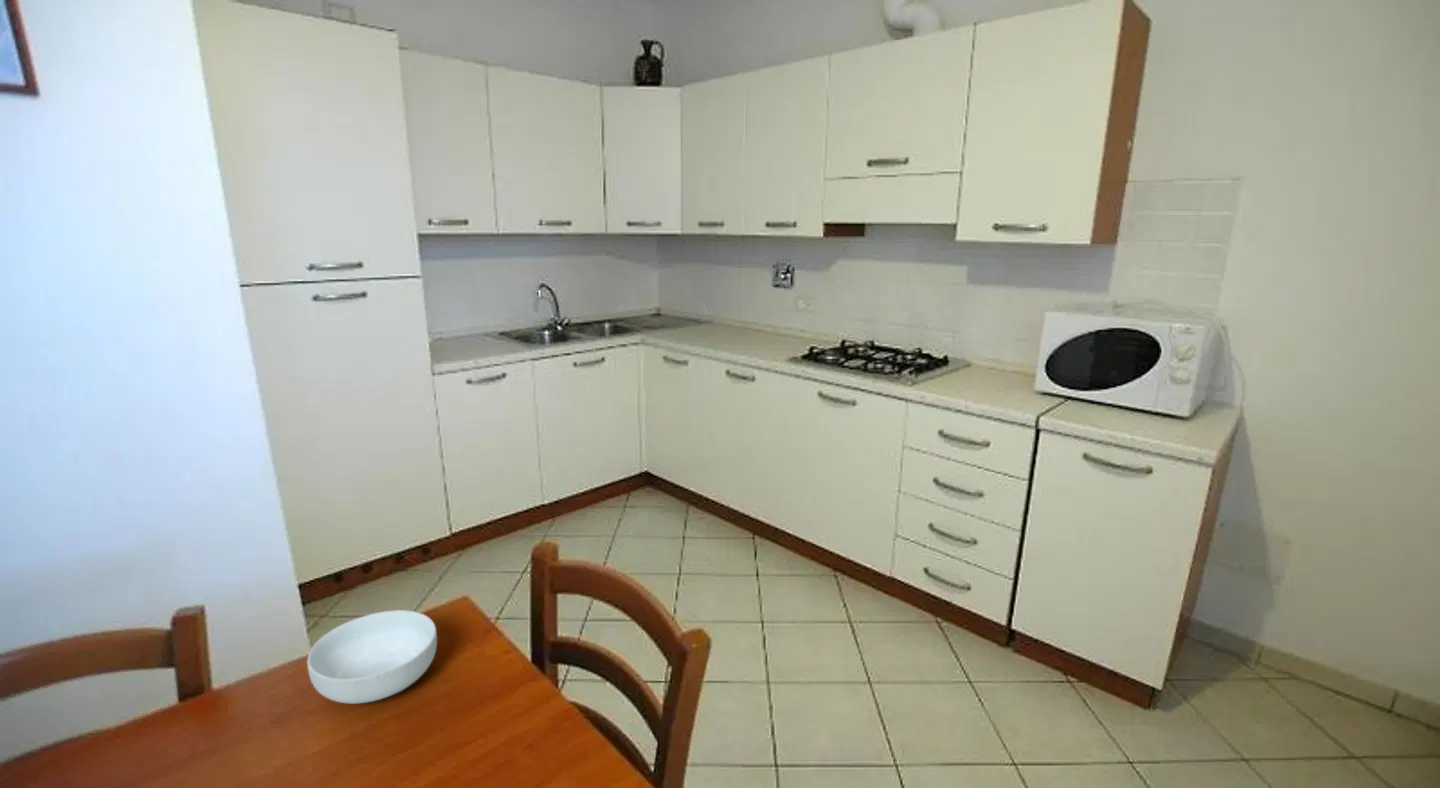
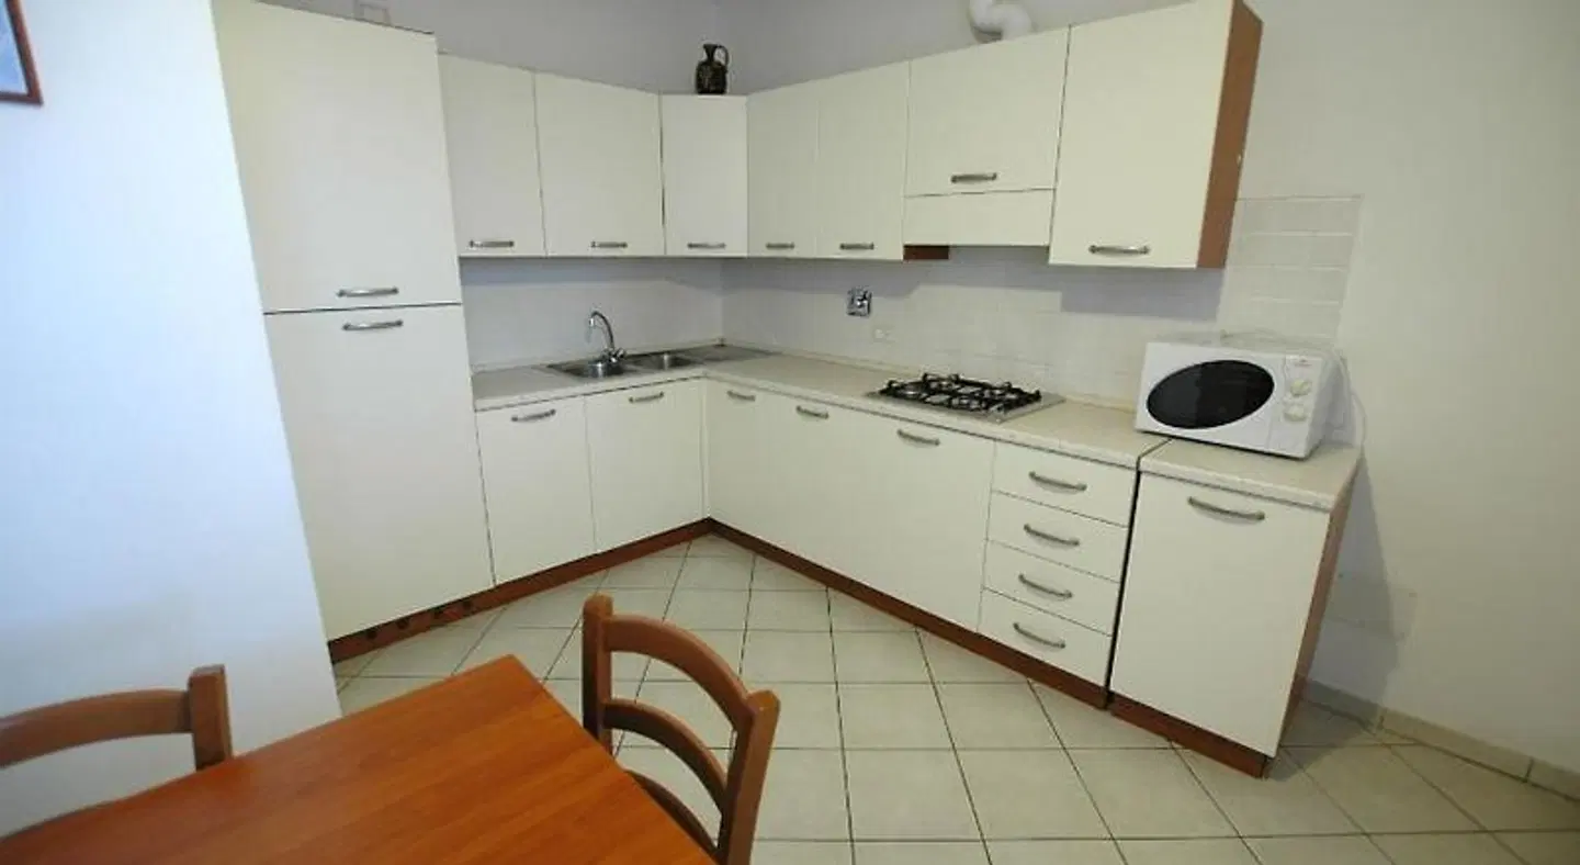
- cereal bowl (376, 662)
